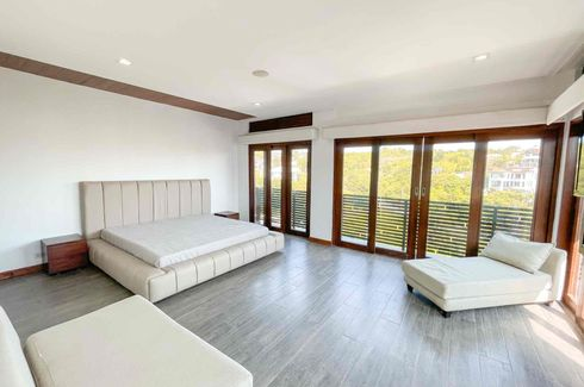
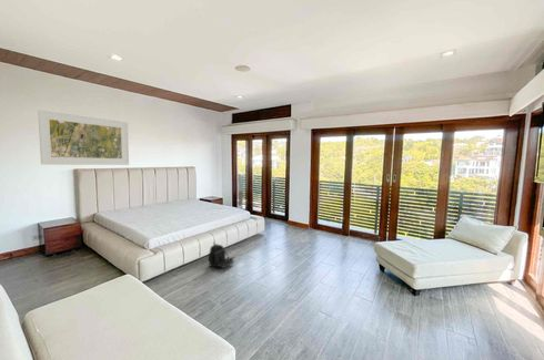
+ backpack (223, 251)
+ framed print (89, 141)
